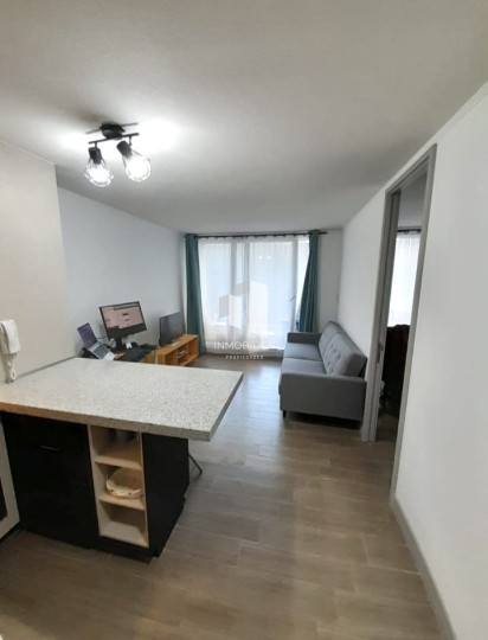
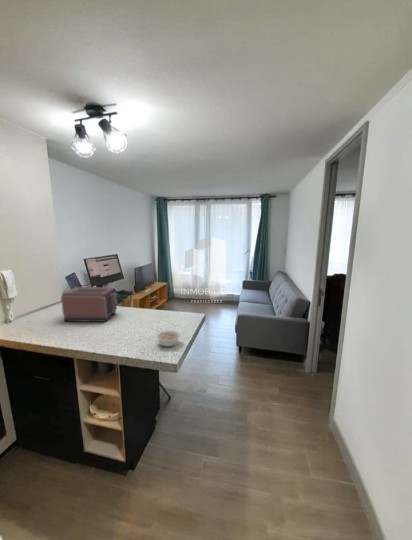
+ legume (167, 338)
+ toaster (93, 303)
